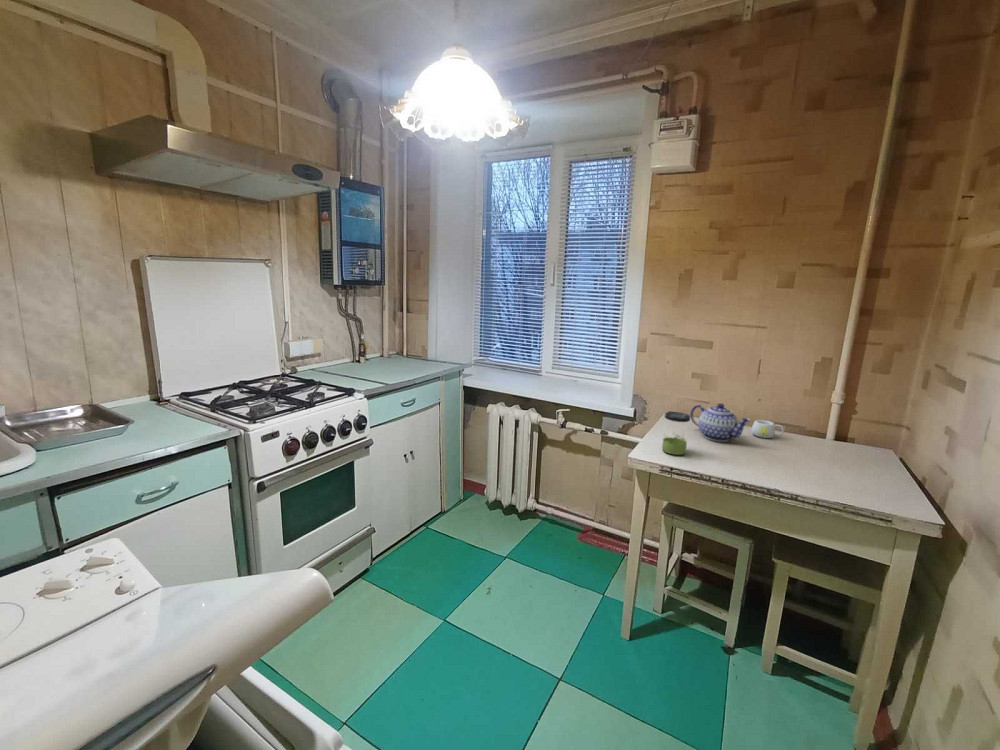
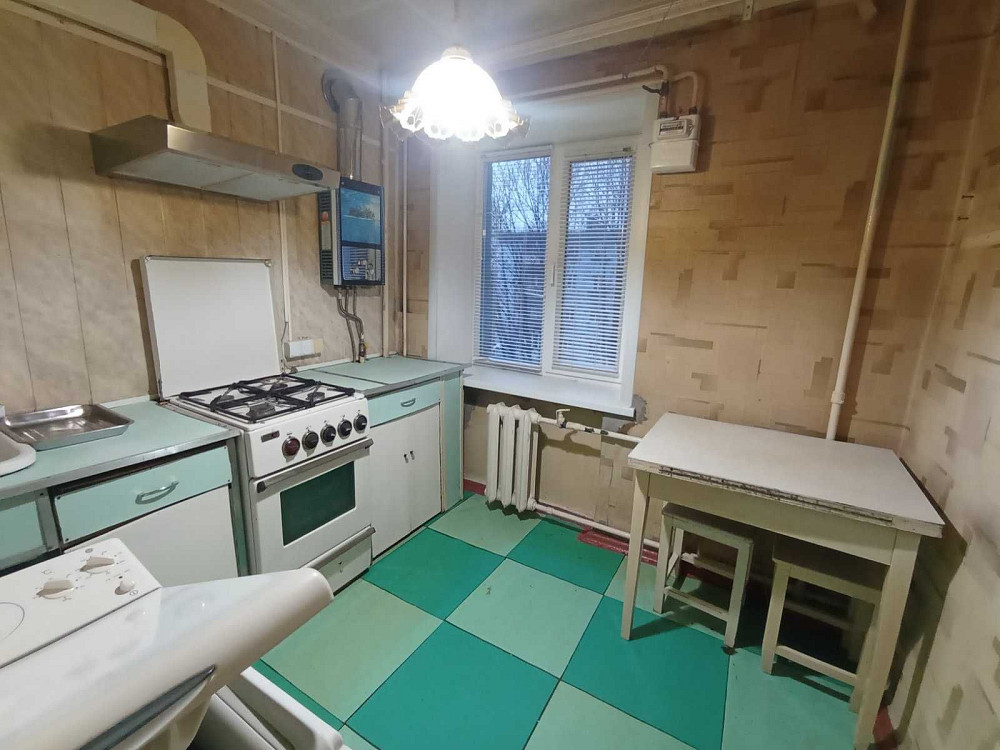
- teapot (718, 420)
- mug (767, 429)
- jar (673, 433)
